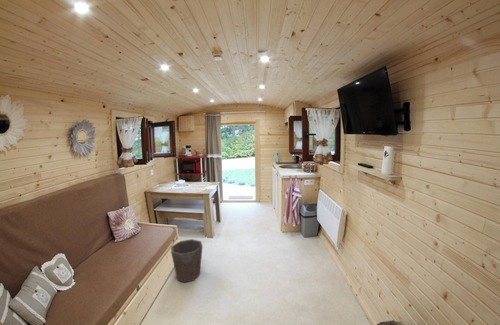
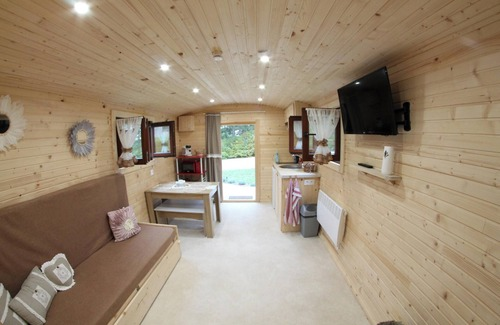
- waste bin (187, 260)
